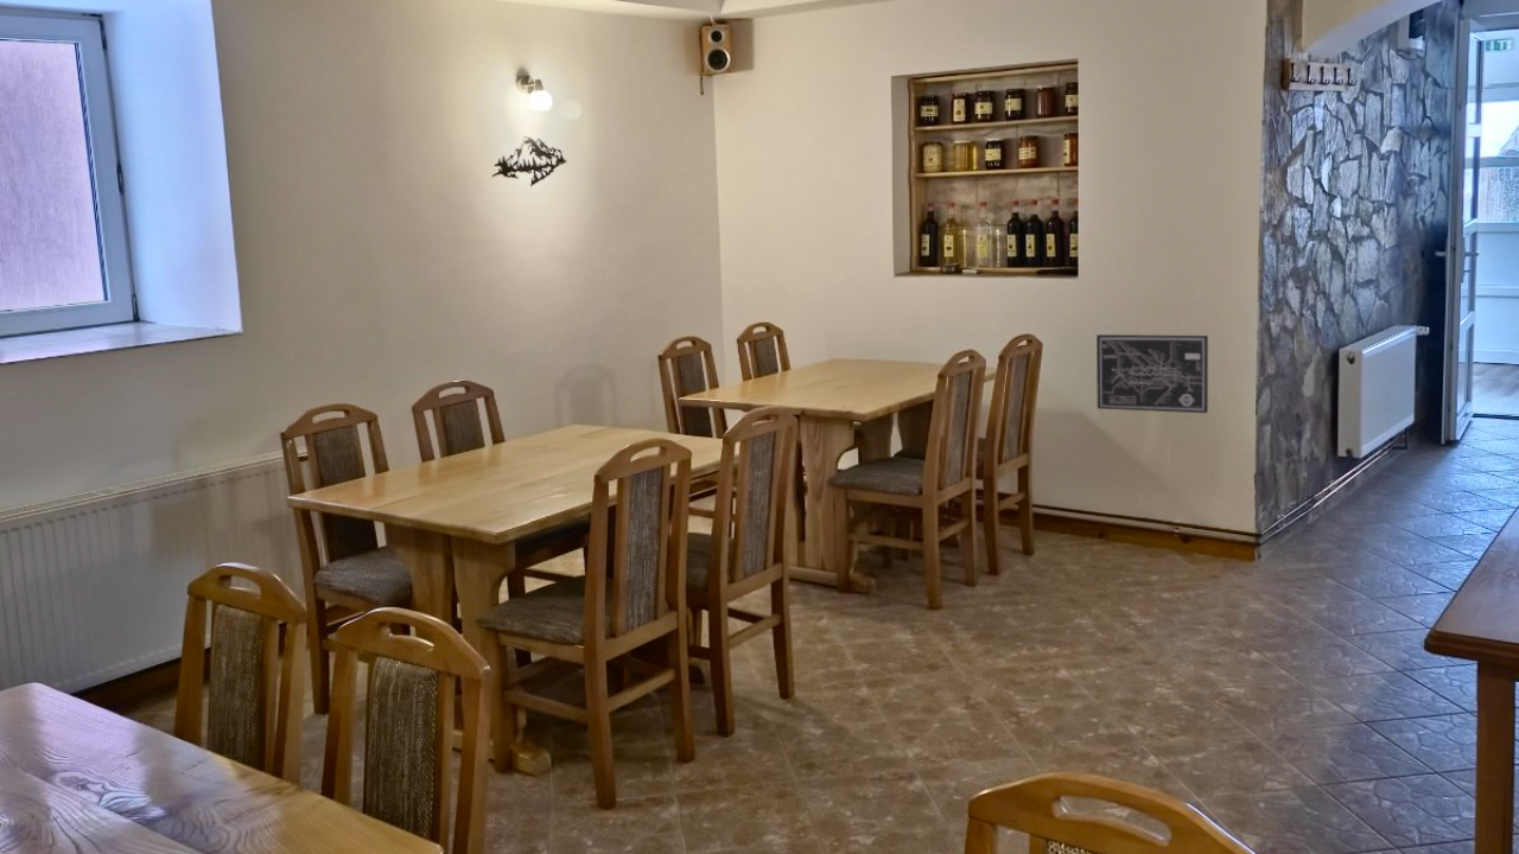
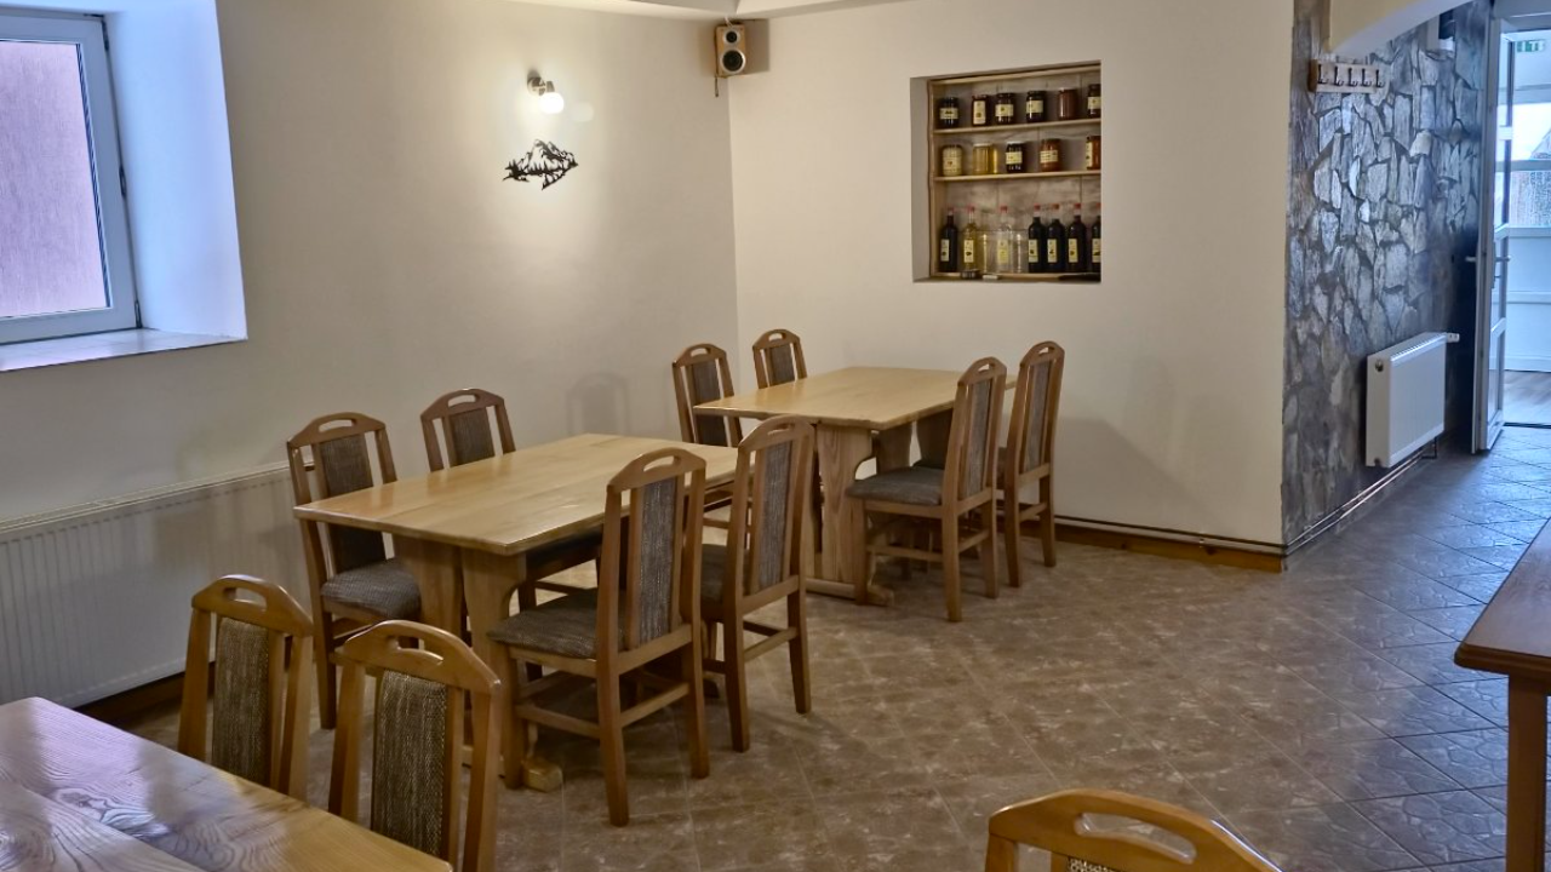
- wall art (1151, 372)
